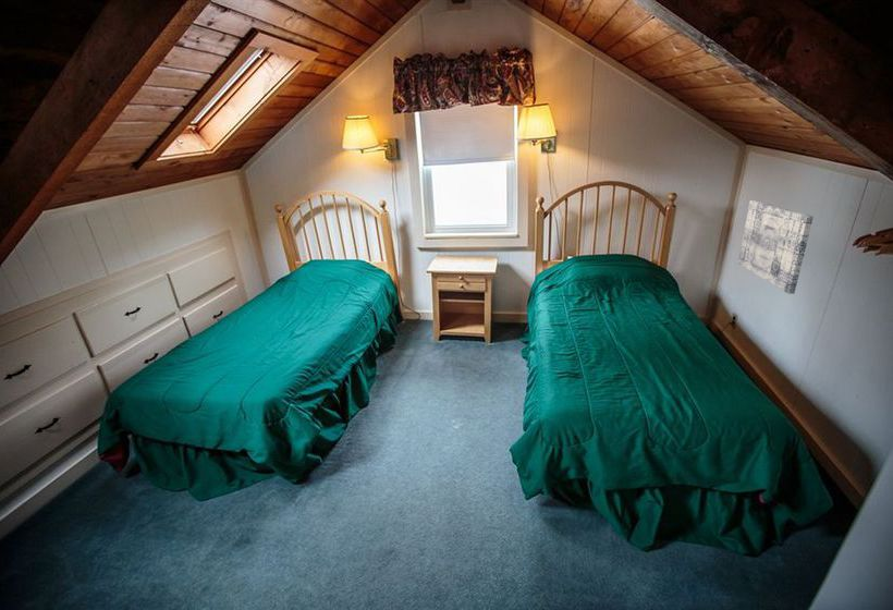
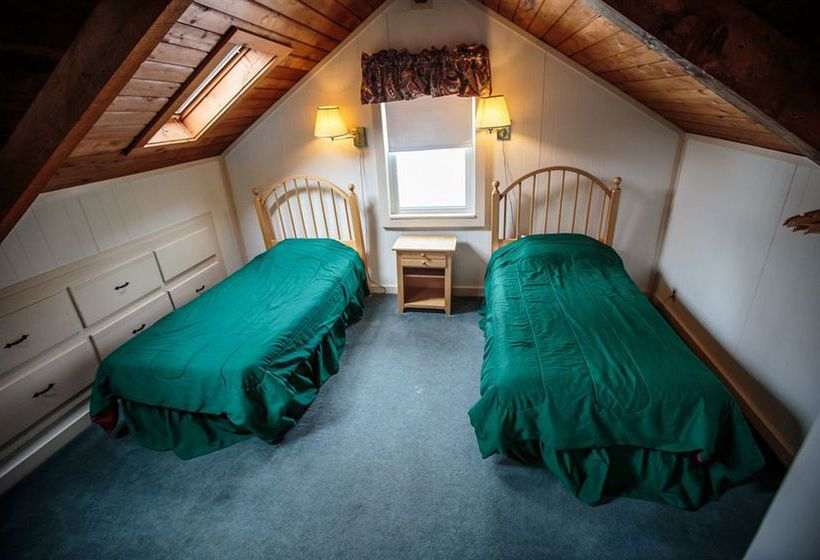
- wall art (770, 243)
